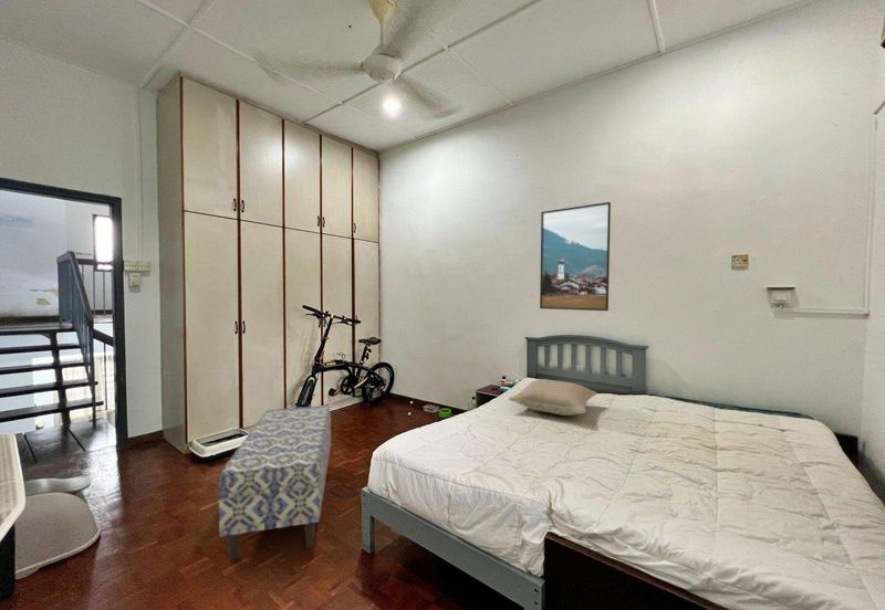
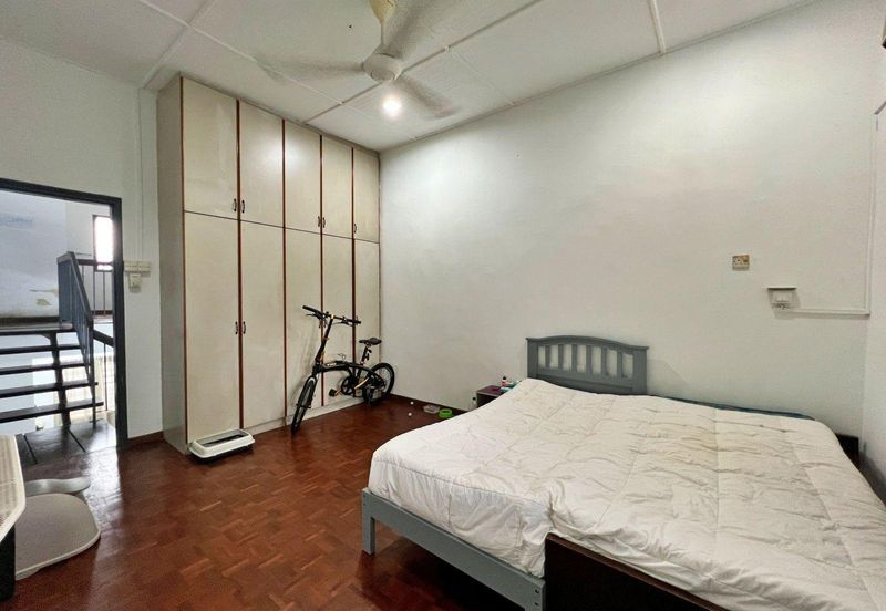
- pillow (553, 396)
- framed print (573, 259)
- bench (288, 466)
